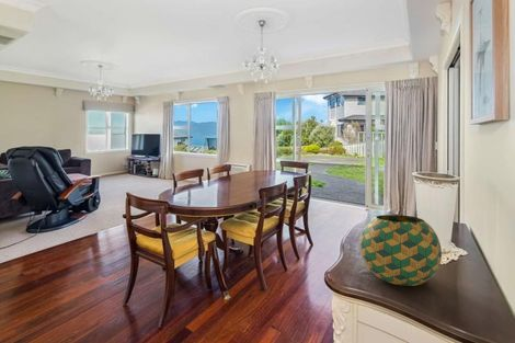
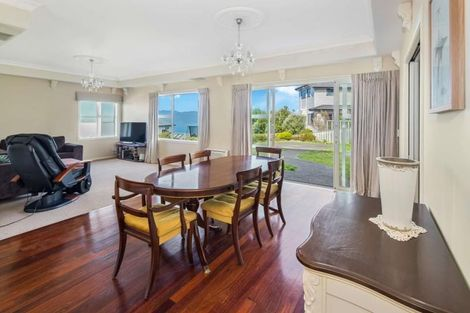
- decorative ball (398, 248)
